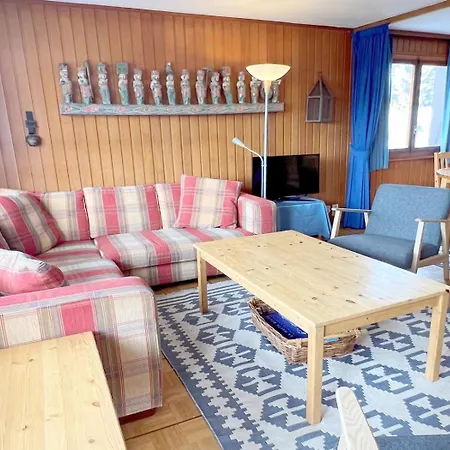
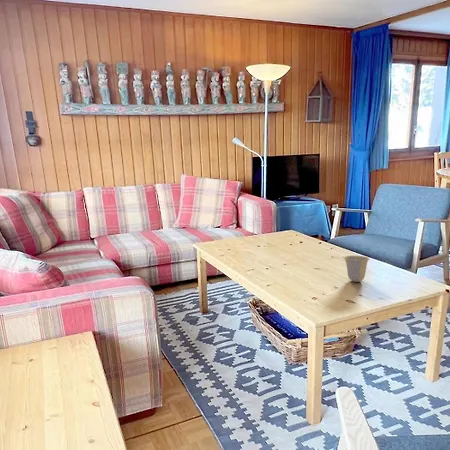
+ cup (355, 268)
